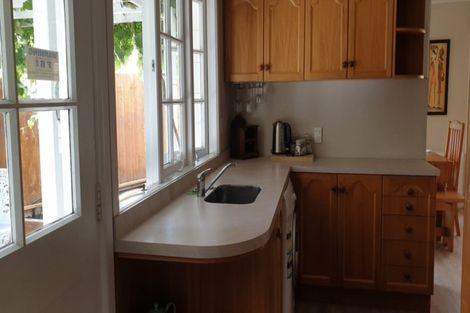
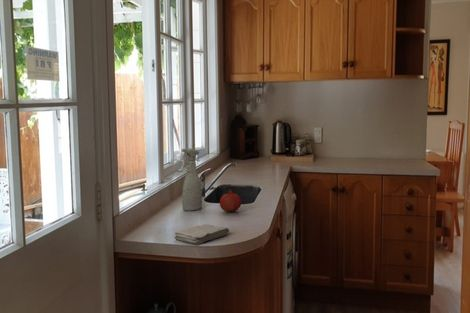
+ washcloth (201, 232)
+ spray bottle (191, 178)
+ fruit (230, 200)
